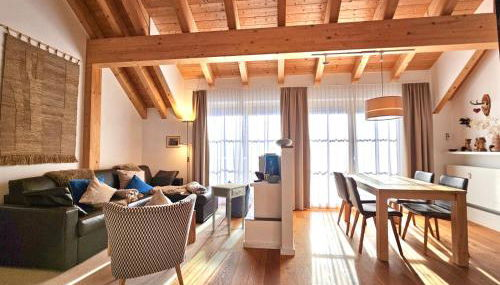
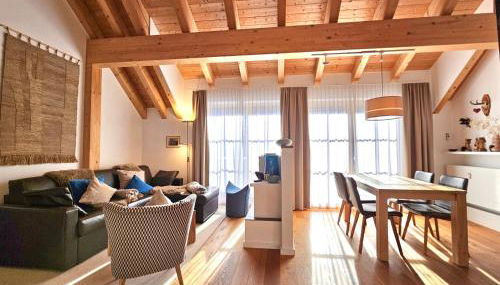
- side table (229, 207)
